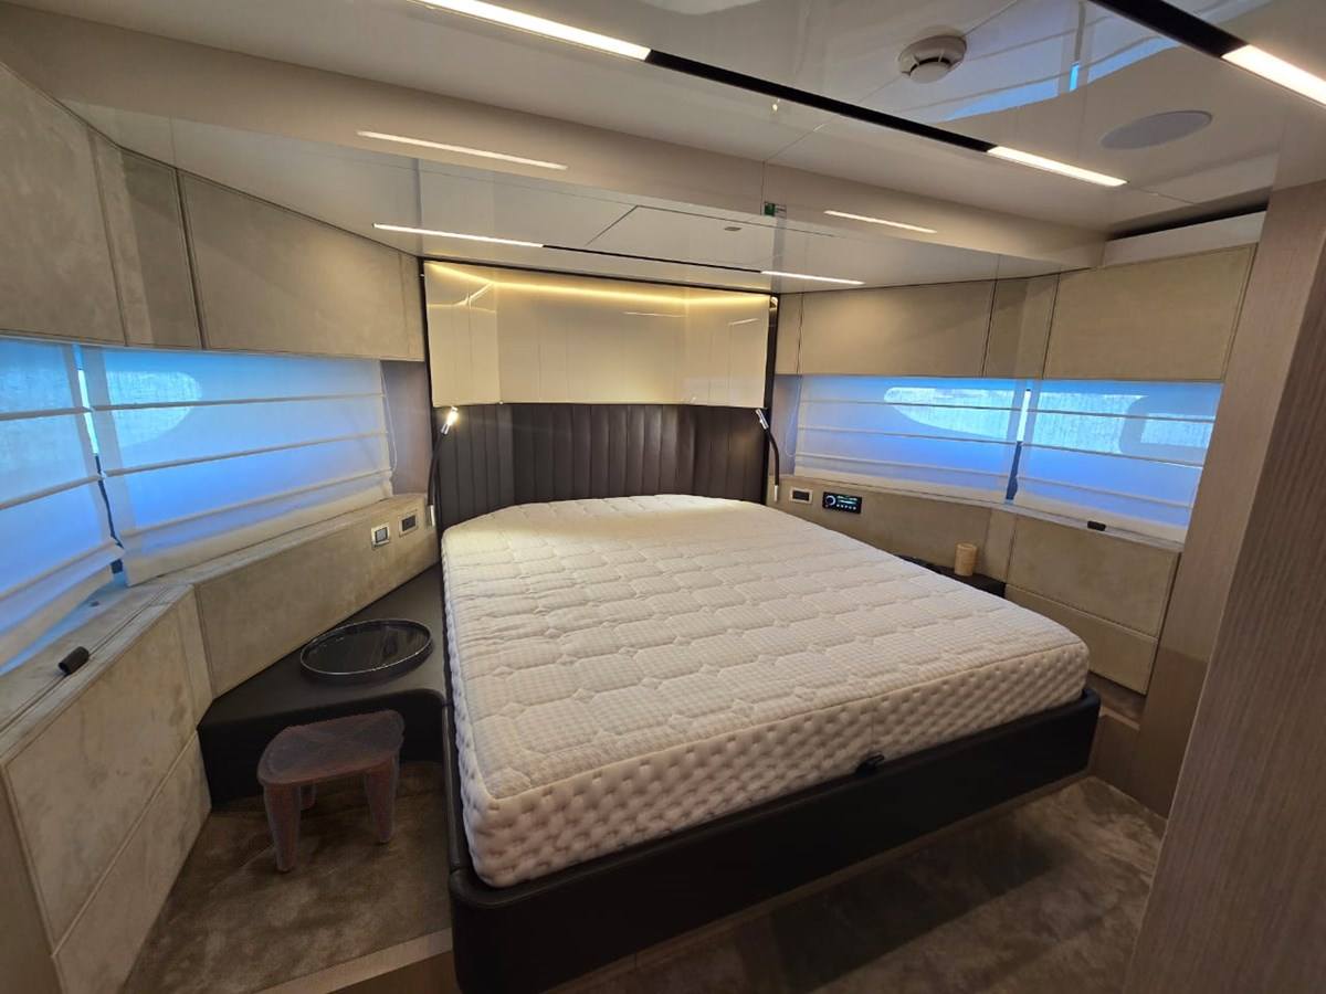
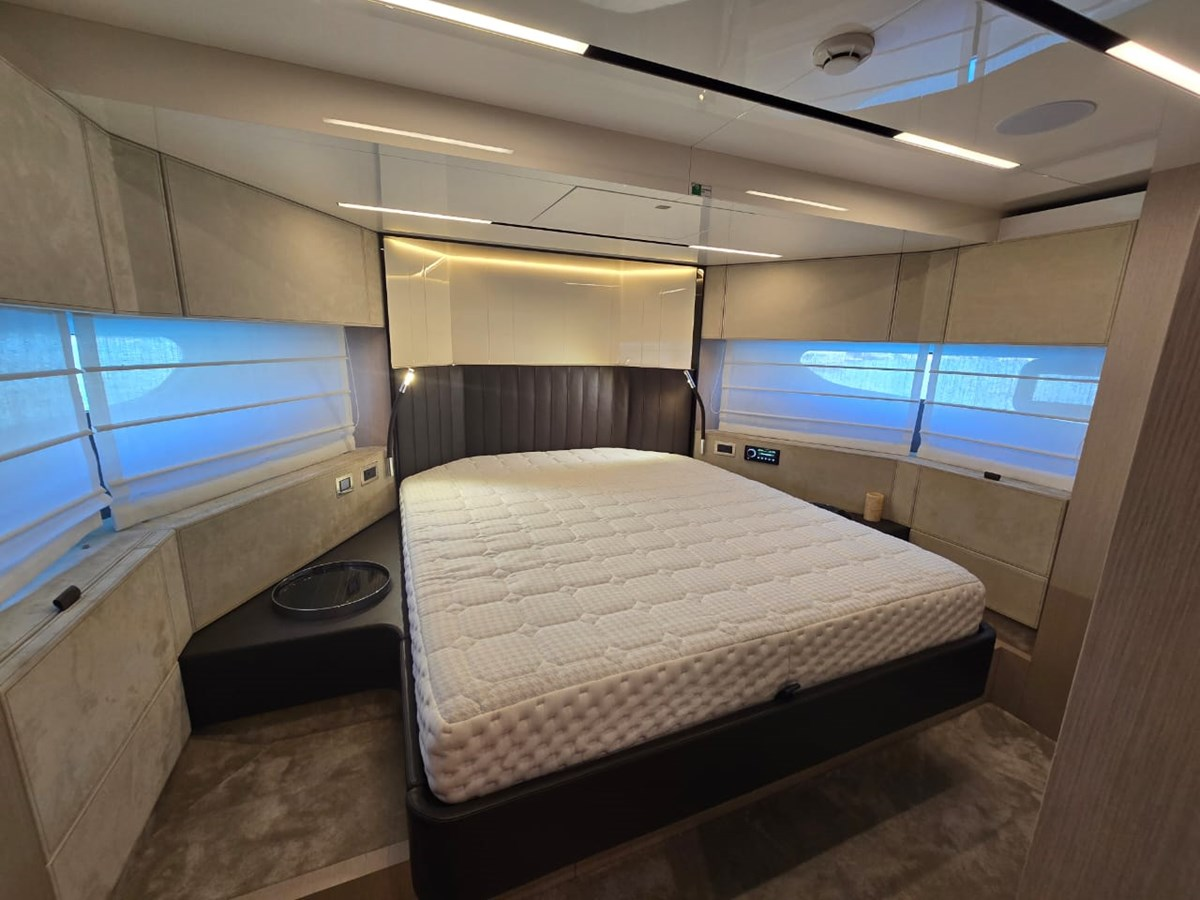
- stool (338, 778)
